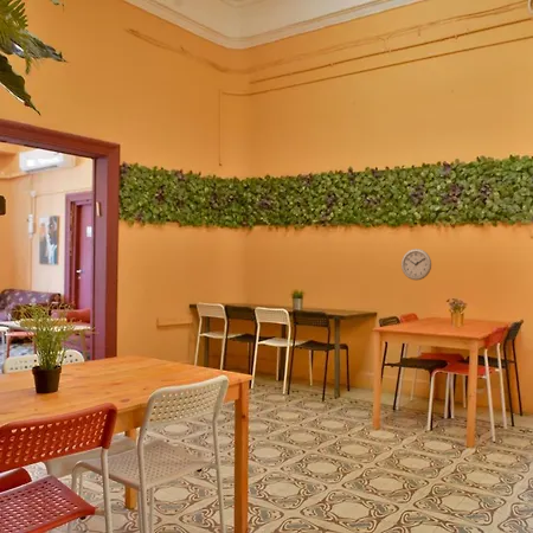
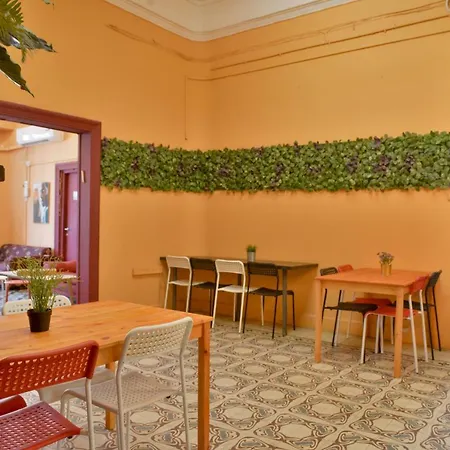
- wall clock (416, 264)
